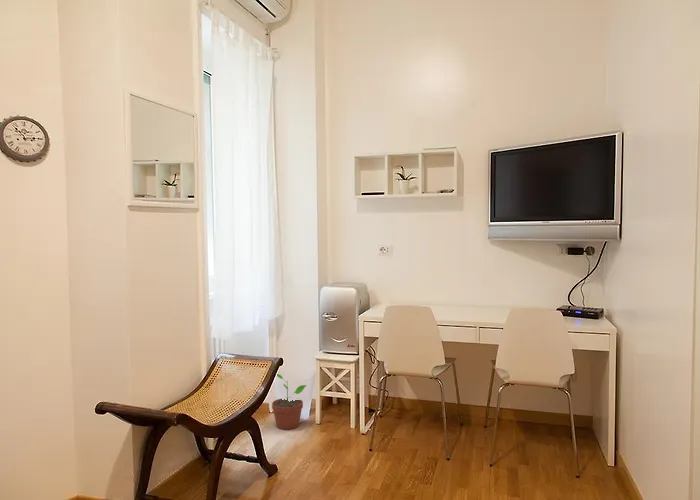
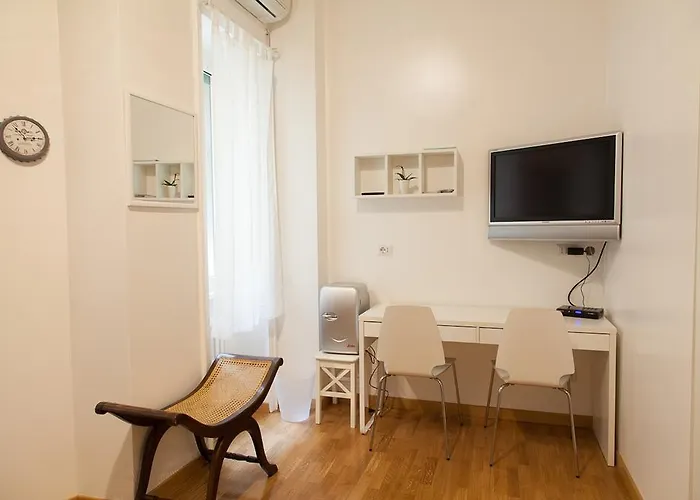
- potted plant (287, 399)
